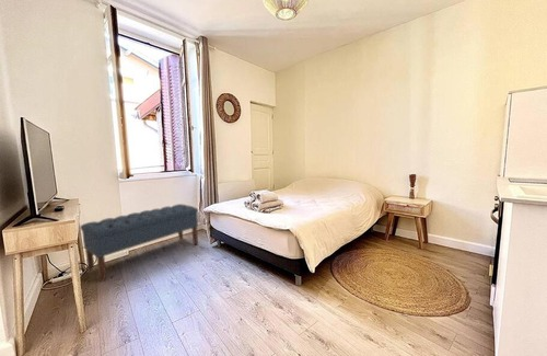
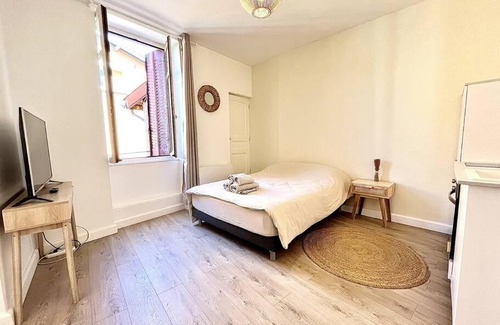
- bench (148, 234)
